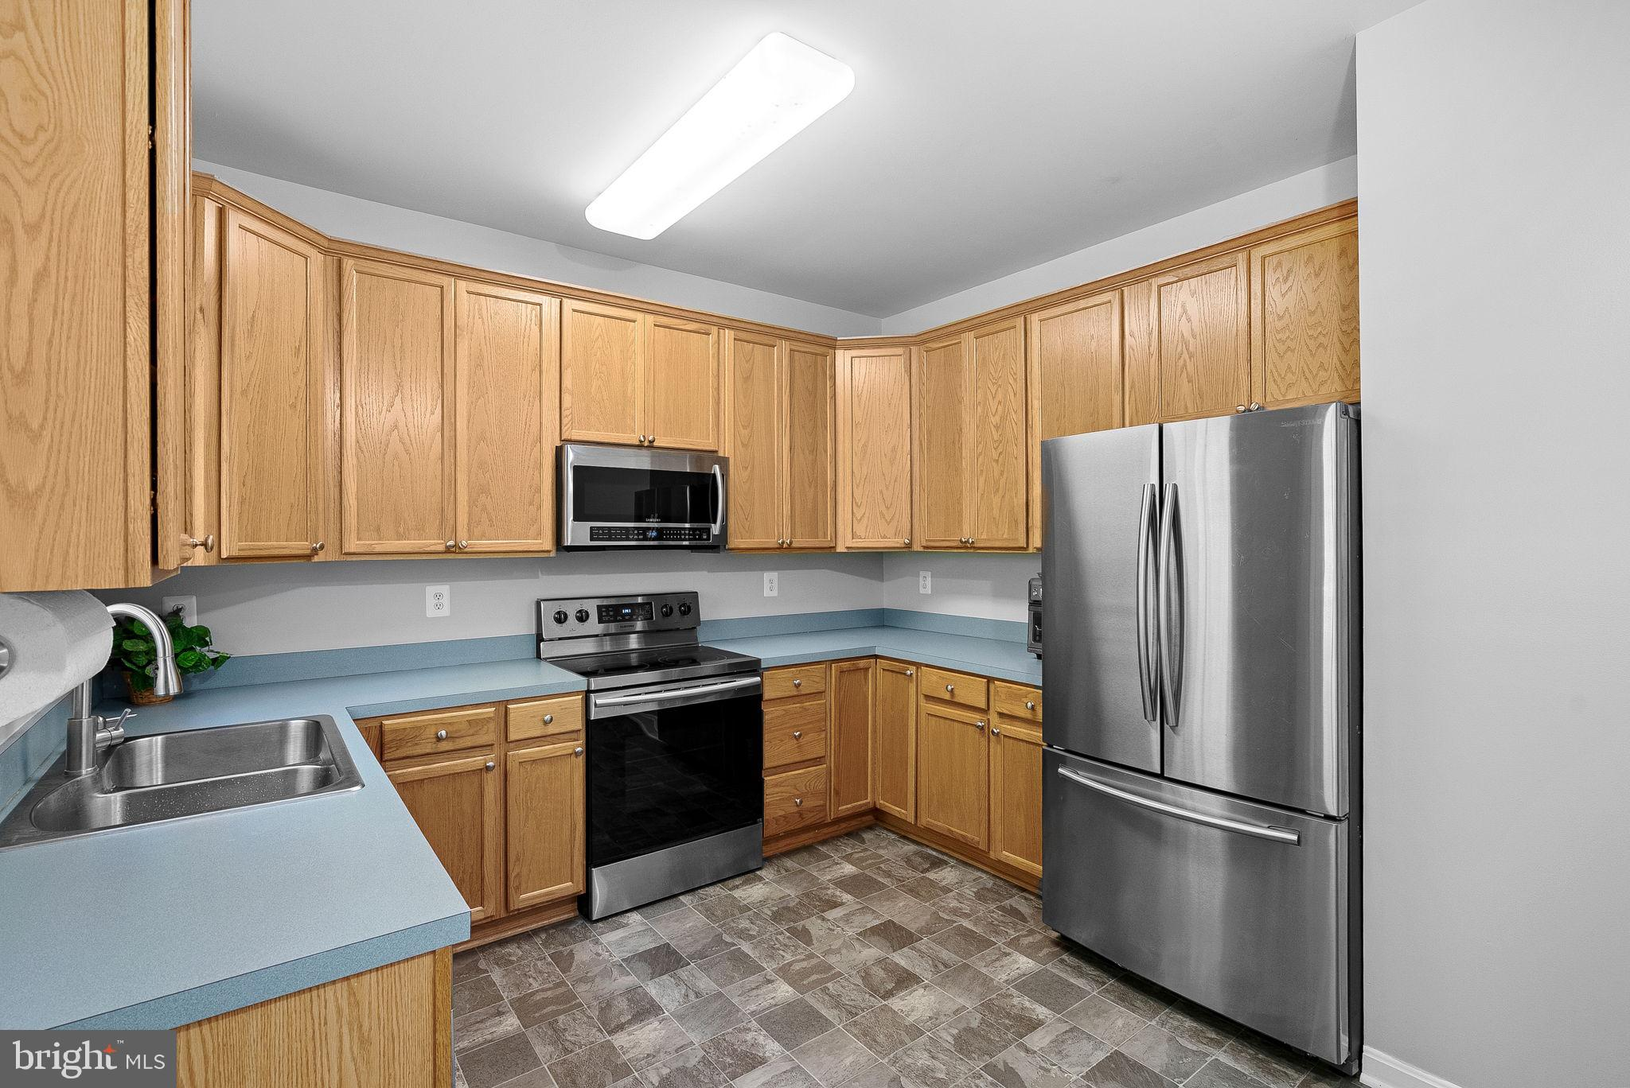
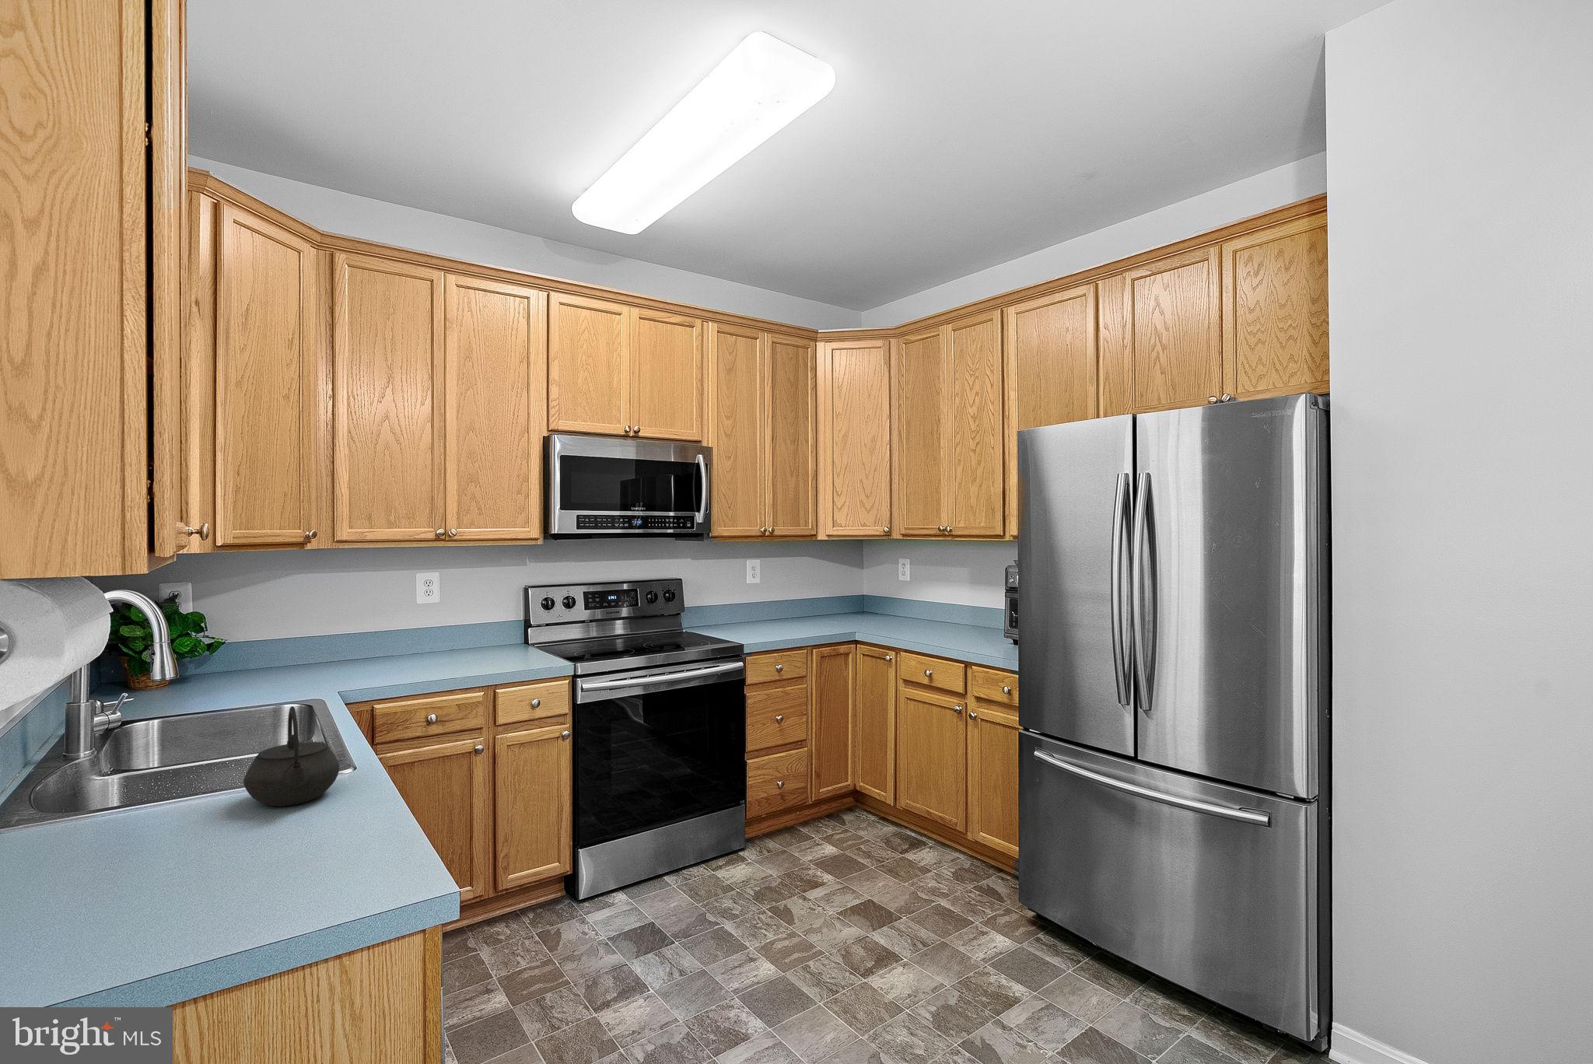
+ kettle (293, 754)
